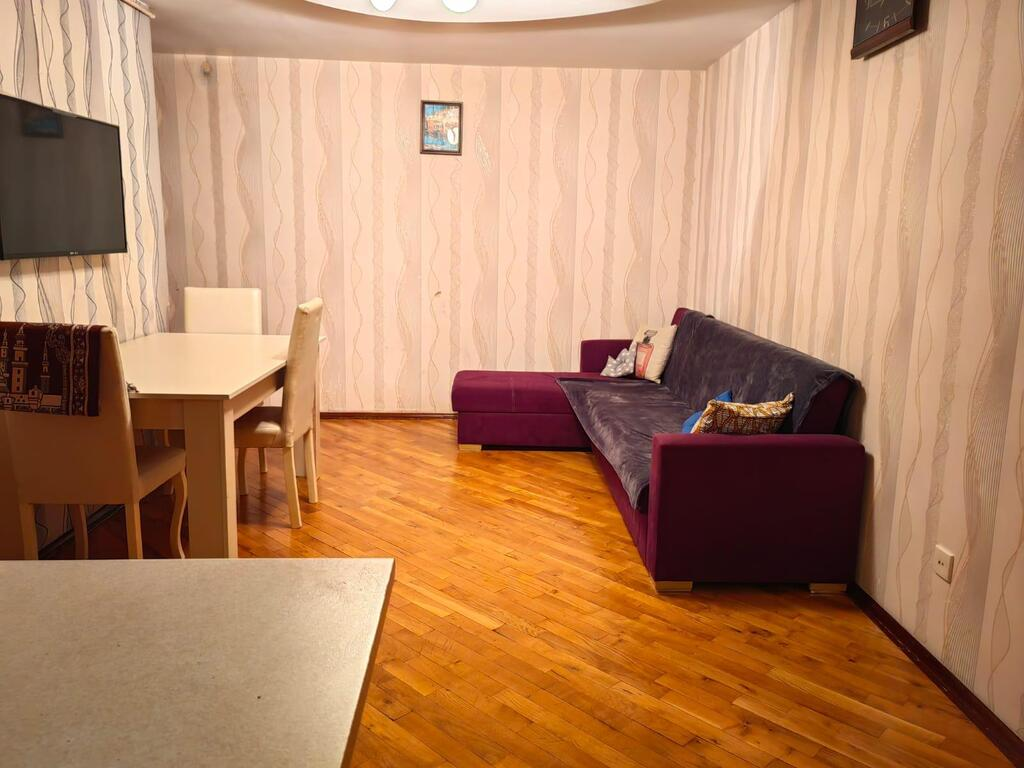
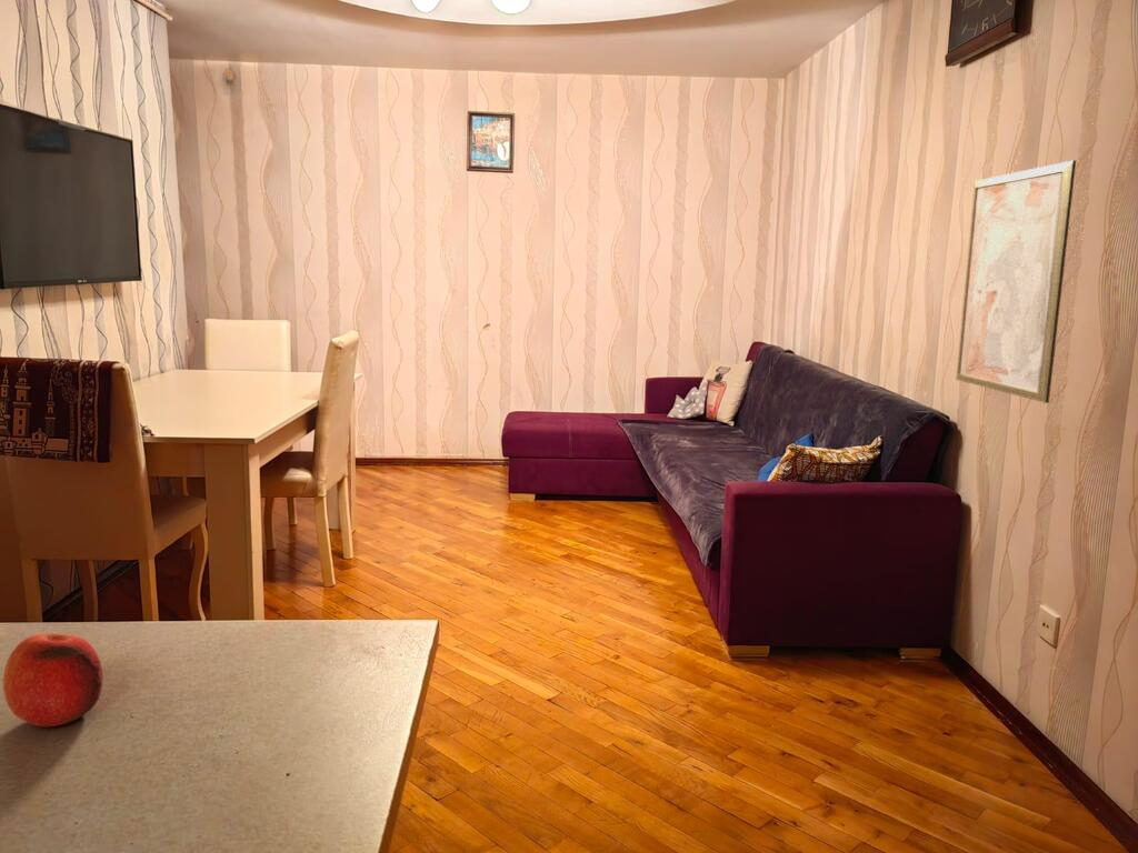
+ wall art (1007, 282)
+ fruit (53, 675)
